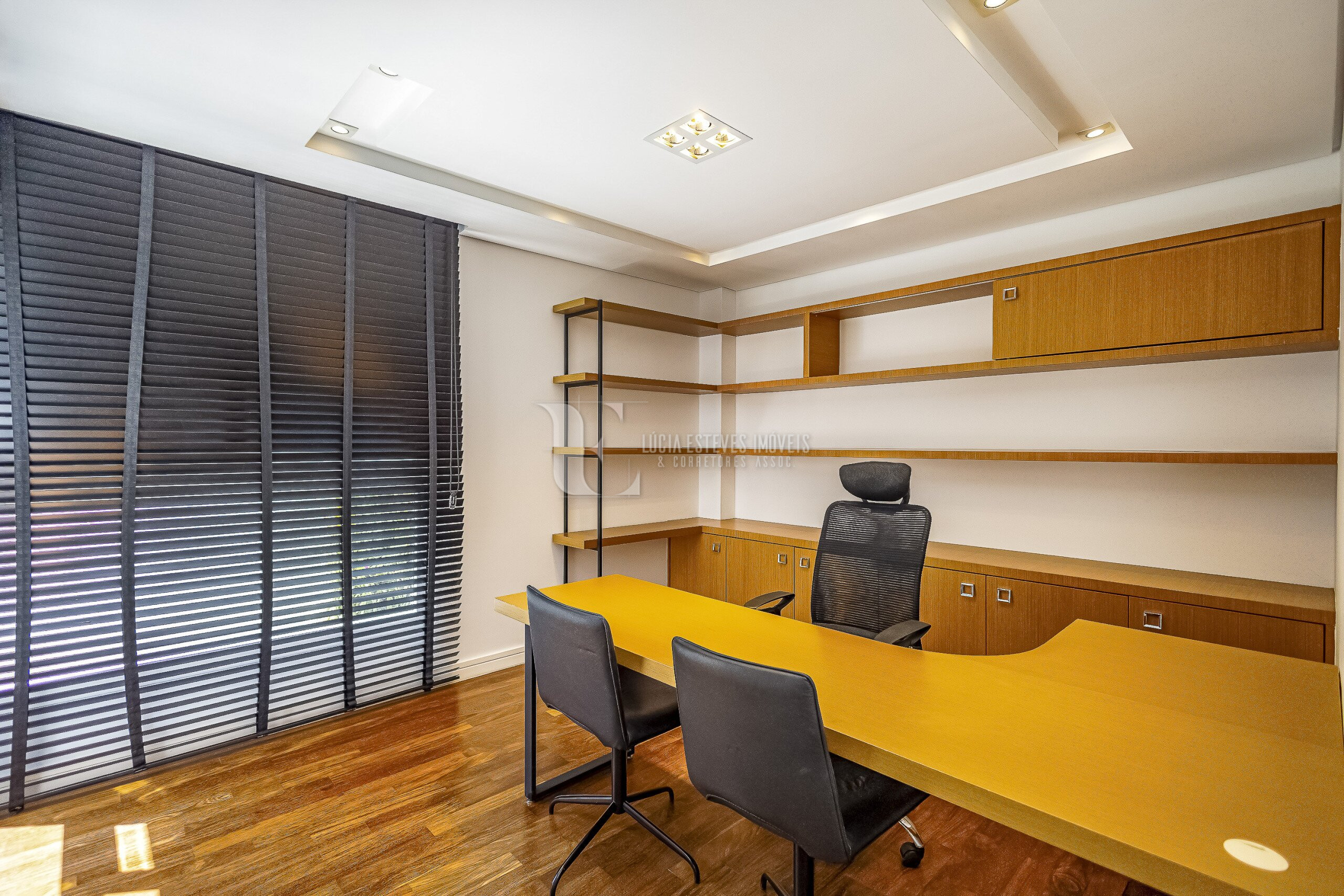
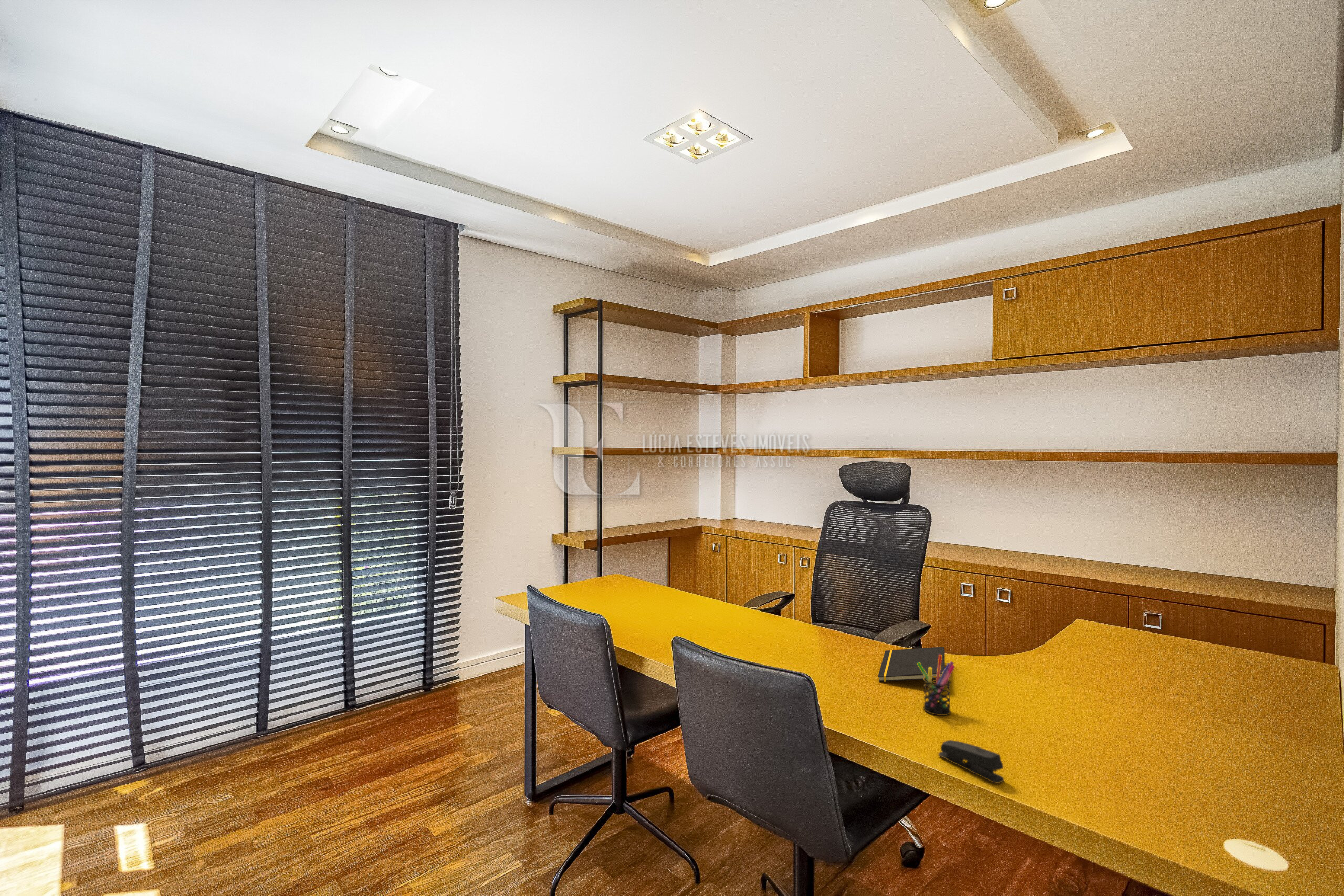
+ stapler (970, 755)
+ notepad (912, 663)
+ pen holder (934, 683)
